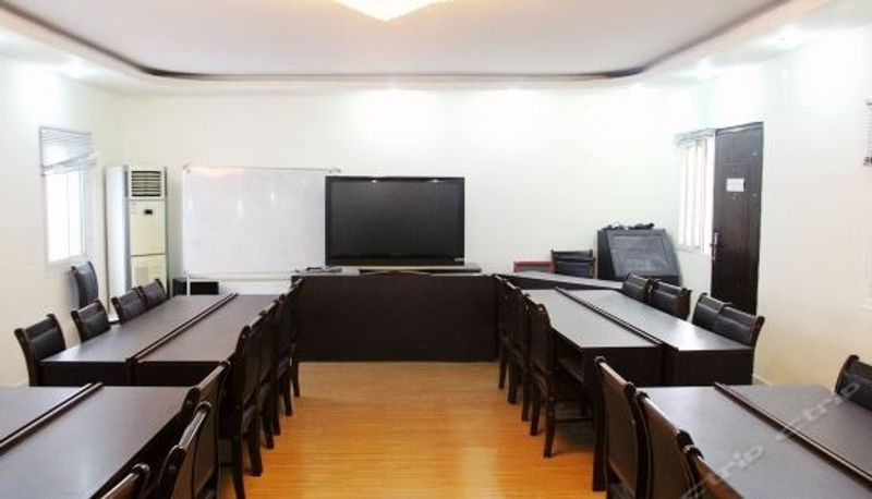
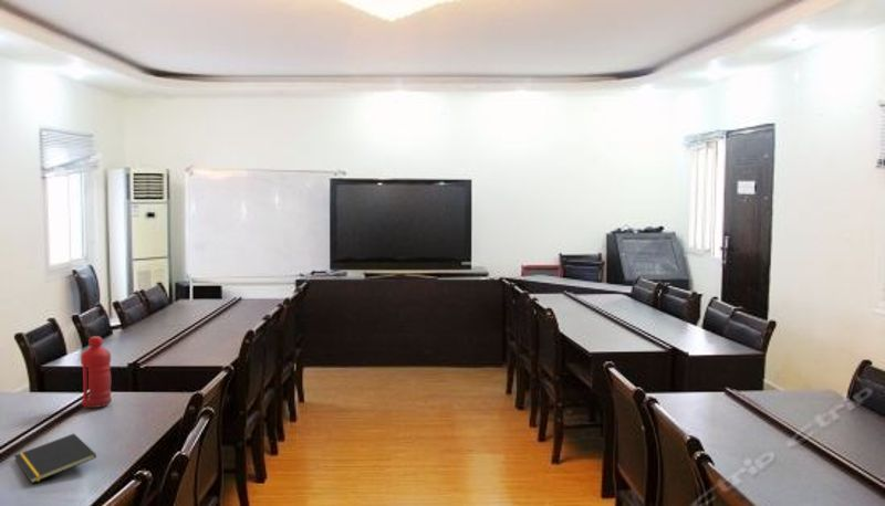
+ notepad (54, 456)
+ water bottle (95, 371)
